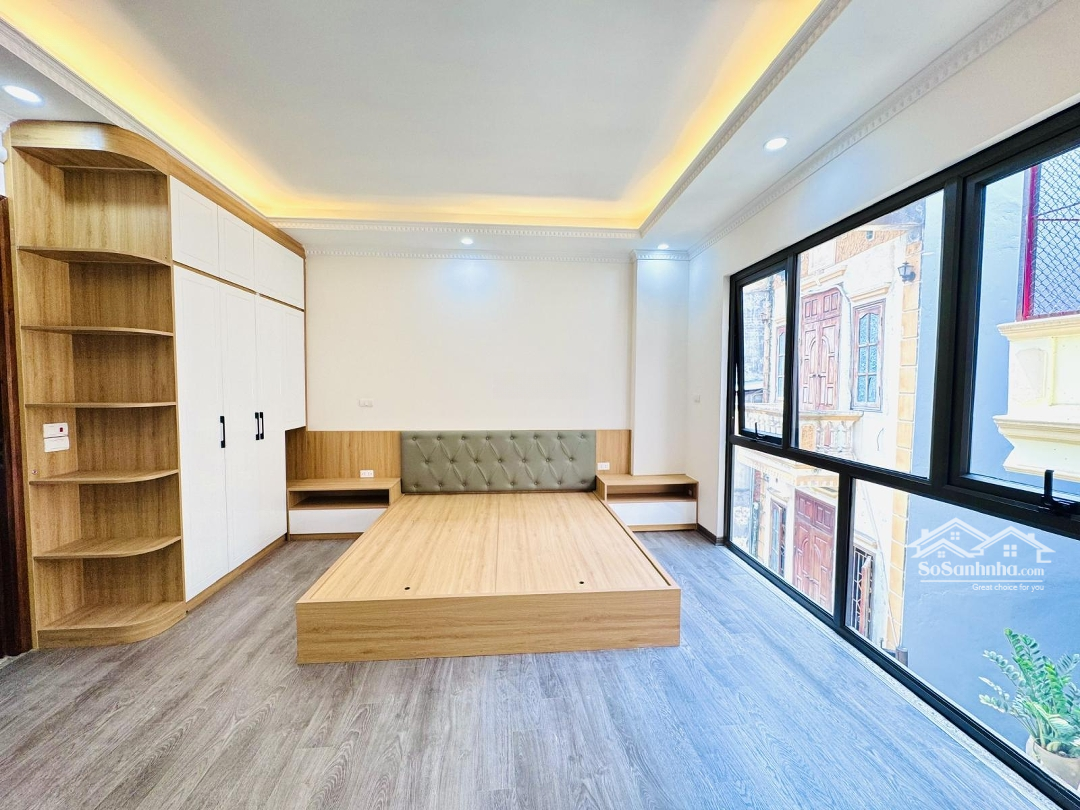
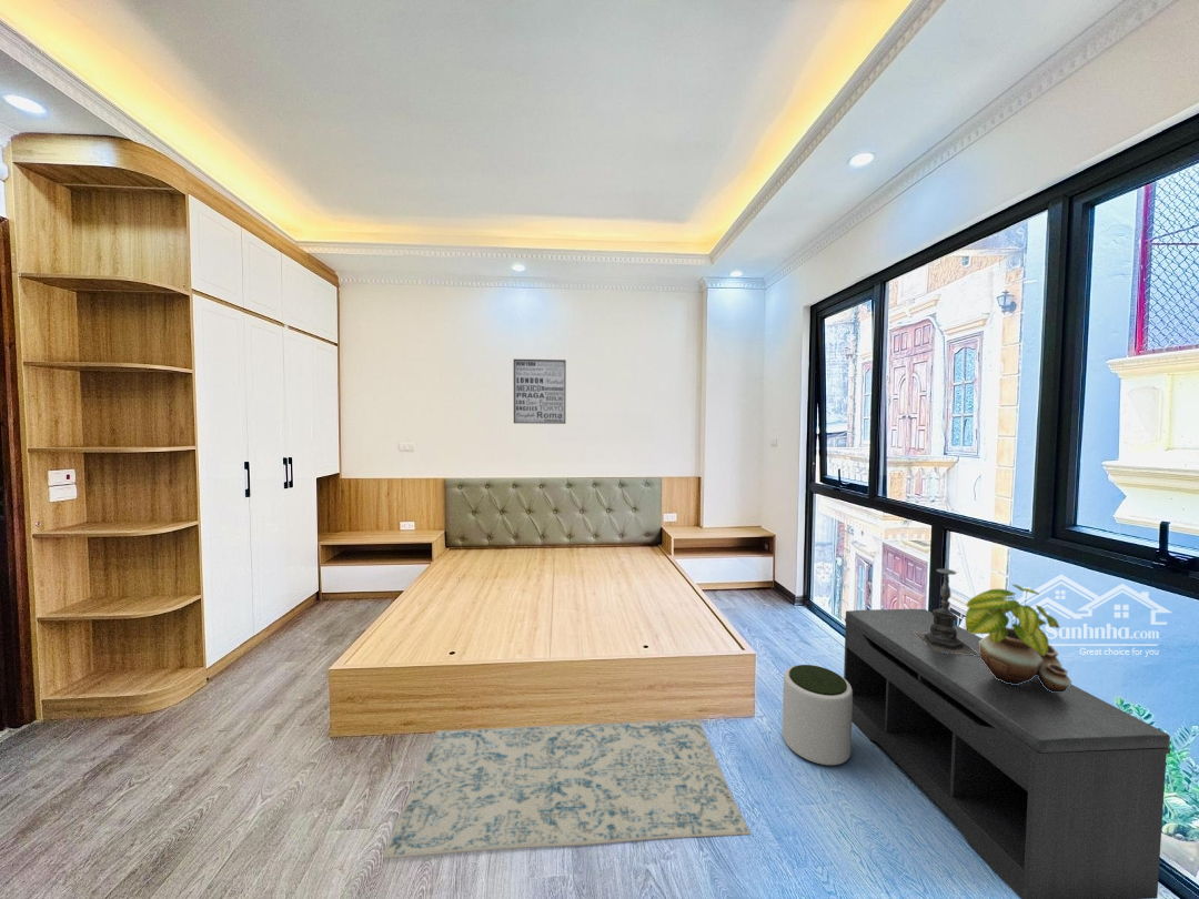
+ rug (571, 775)
+ wall art (540, 391)
+ bench (964, 719)
+ potted plant (1020, 635)
+ plant pot (816, 711)
+ candle holder (946, 600)
